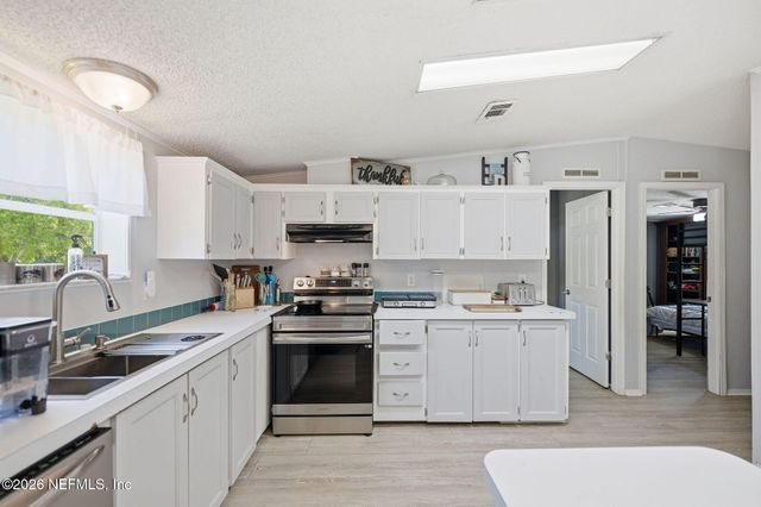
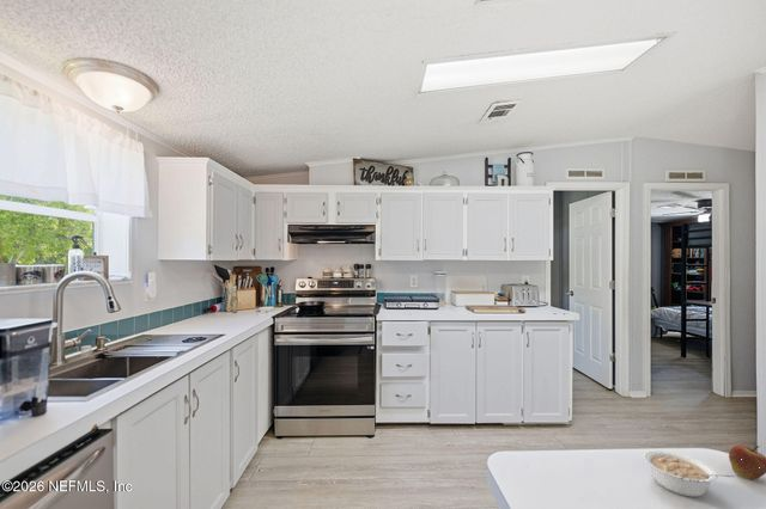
+ fruit (748, 460)
+ legume (681, 472)
